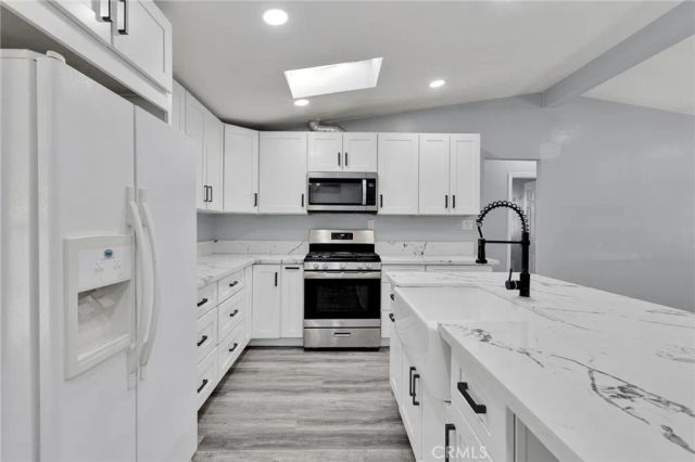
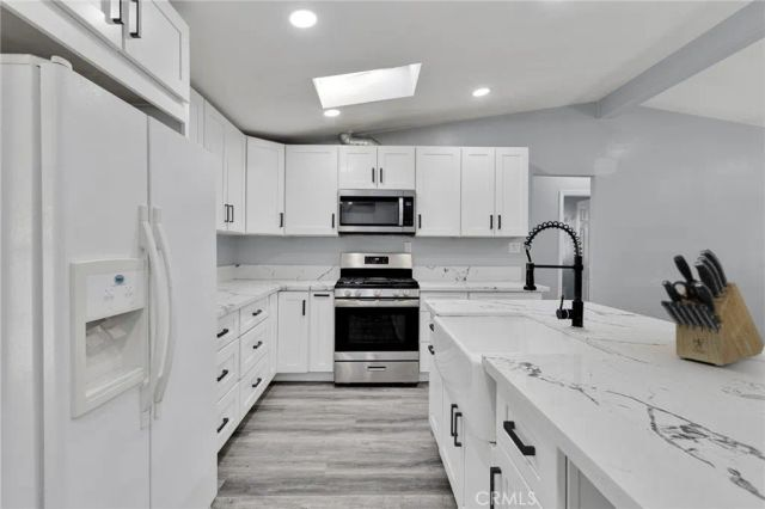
+ knife block (712, 303)
